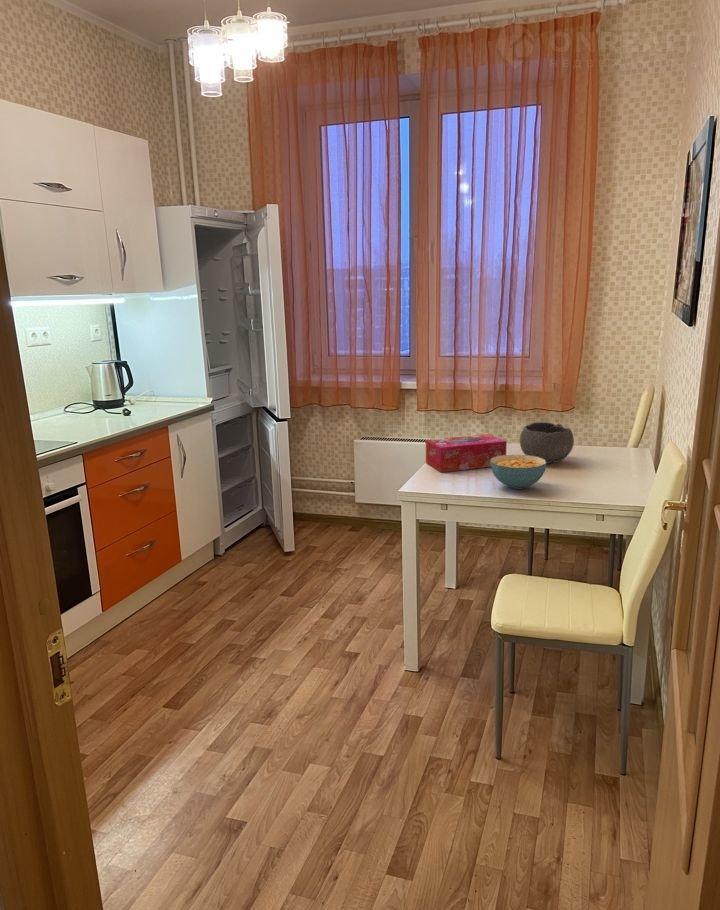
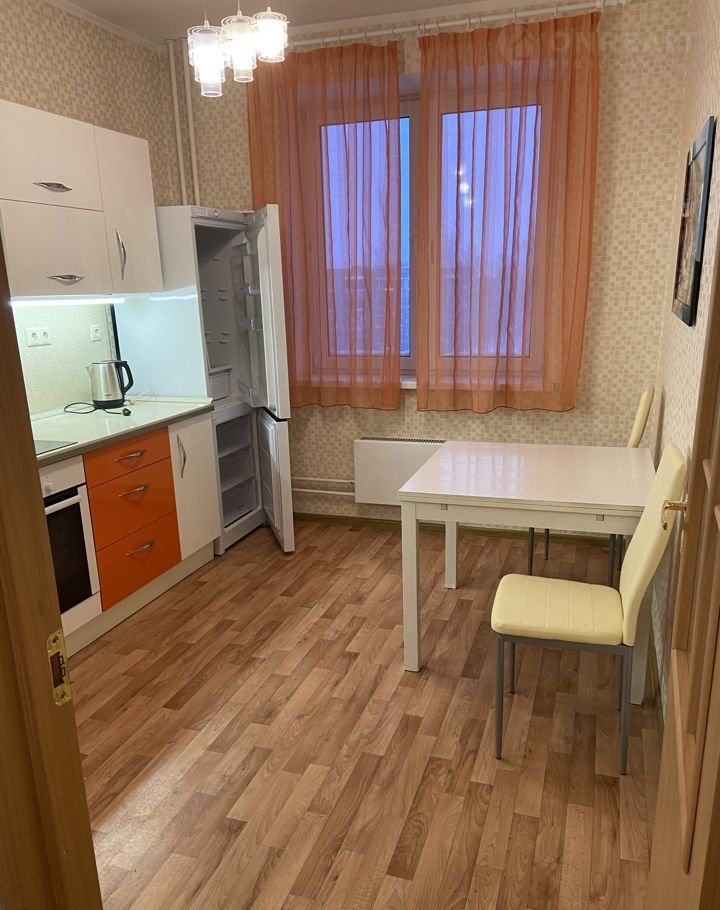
- tissue box (465, 452)
- bowl (546, 443)
- cereal bowl (517, 473)
